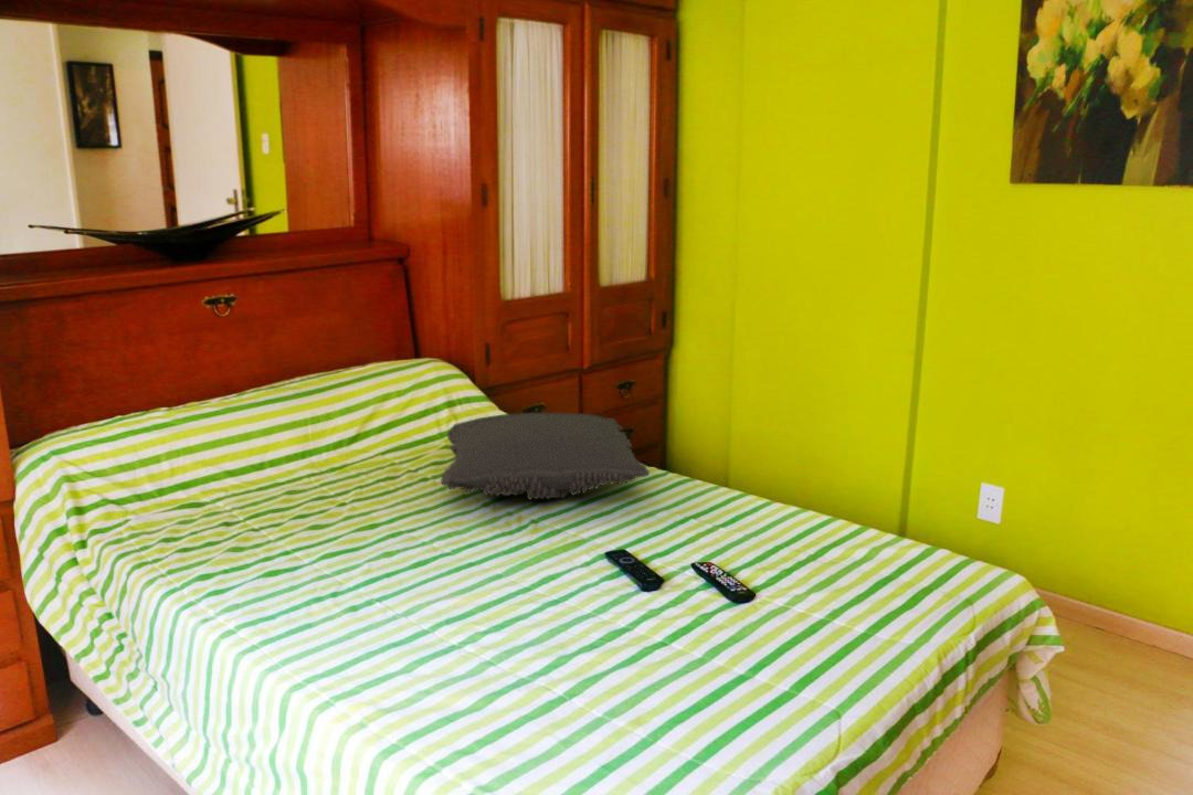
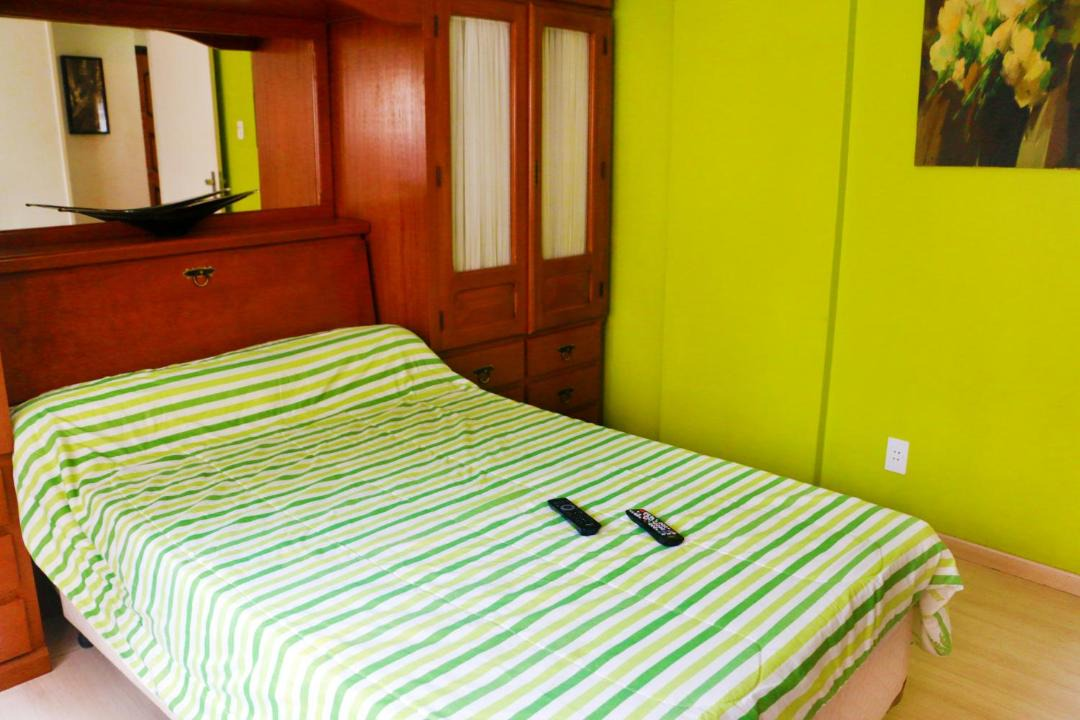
- pillow (540, 452)
